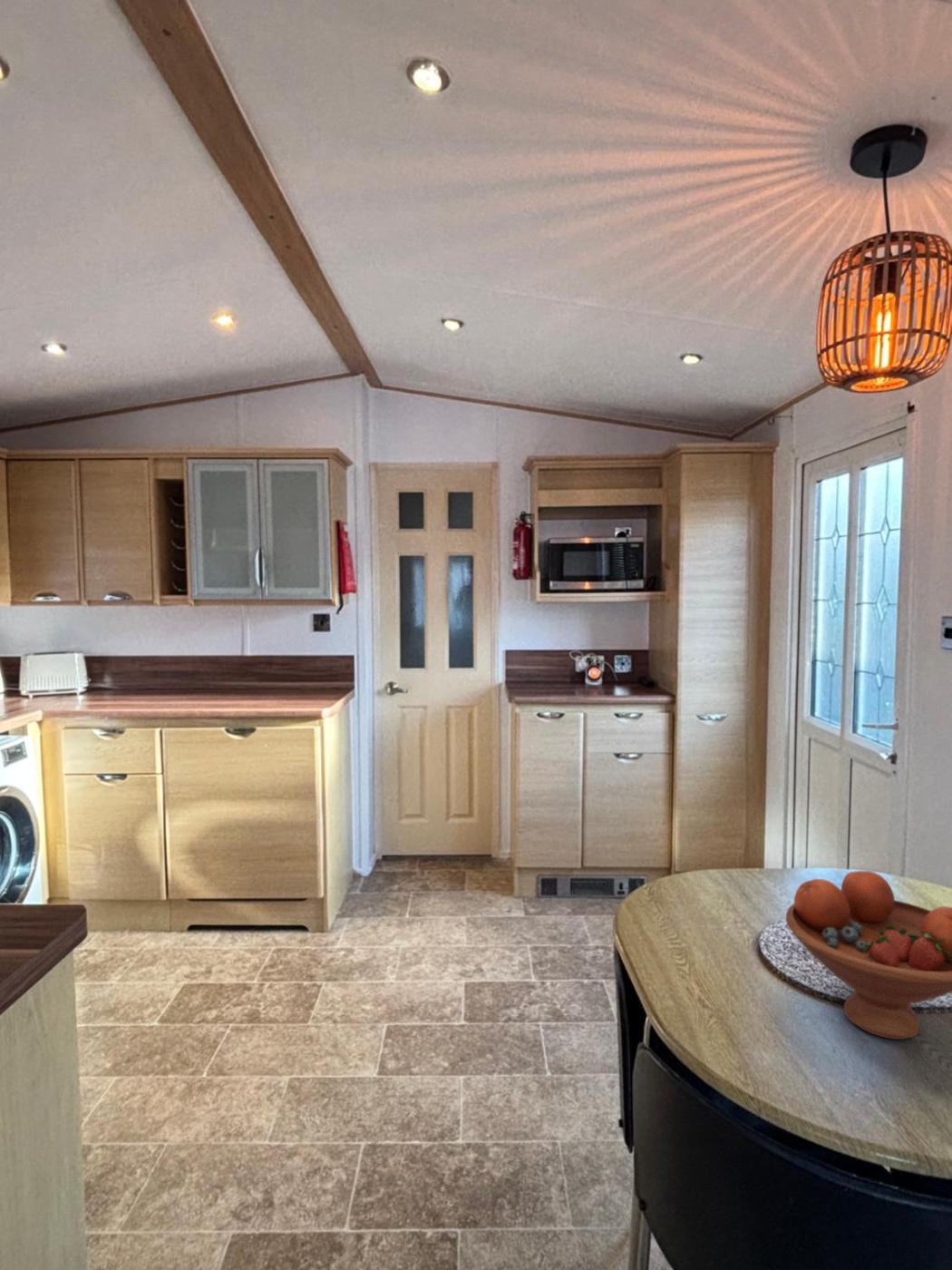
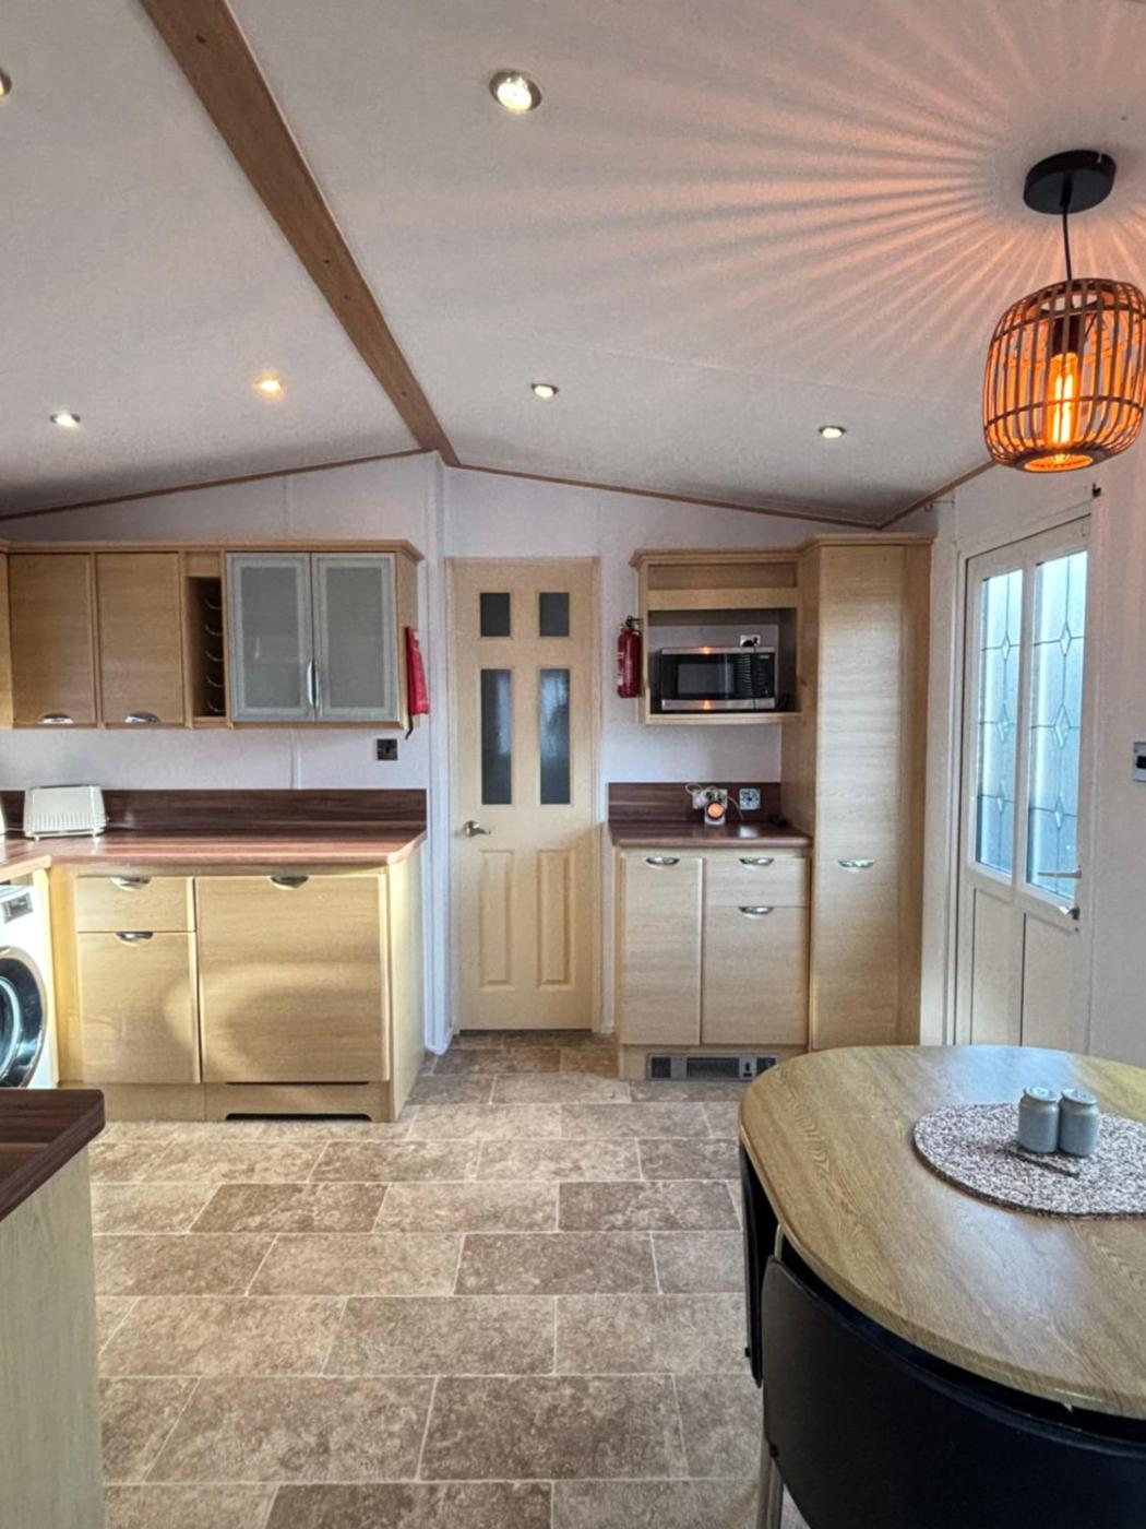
- fruit bowl (882, 957)
